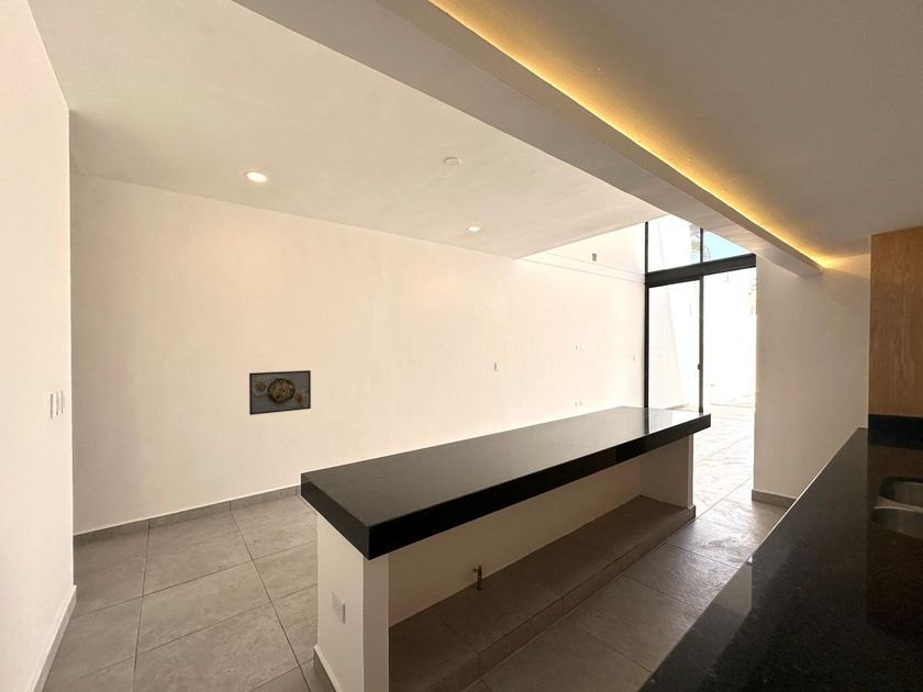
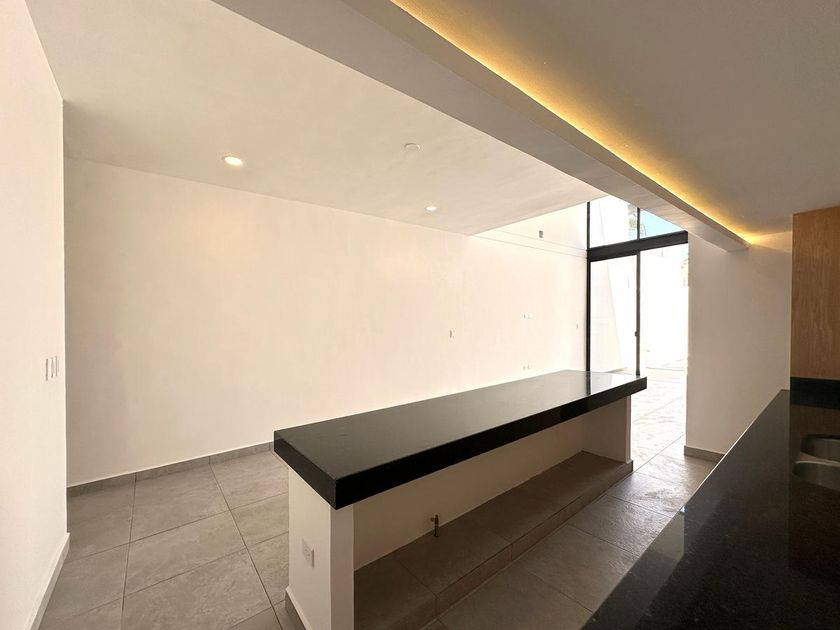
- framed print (281, 391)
